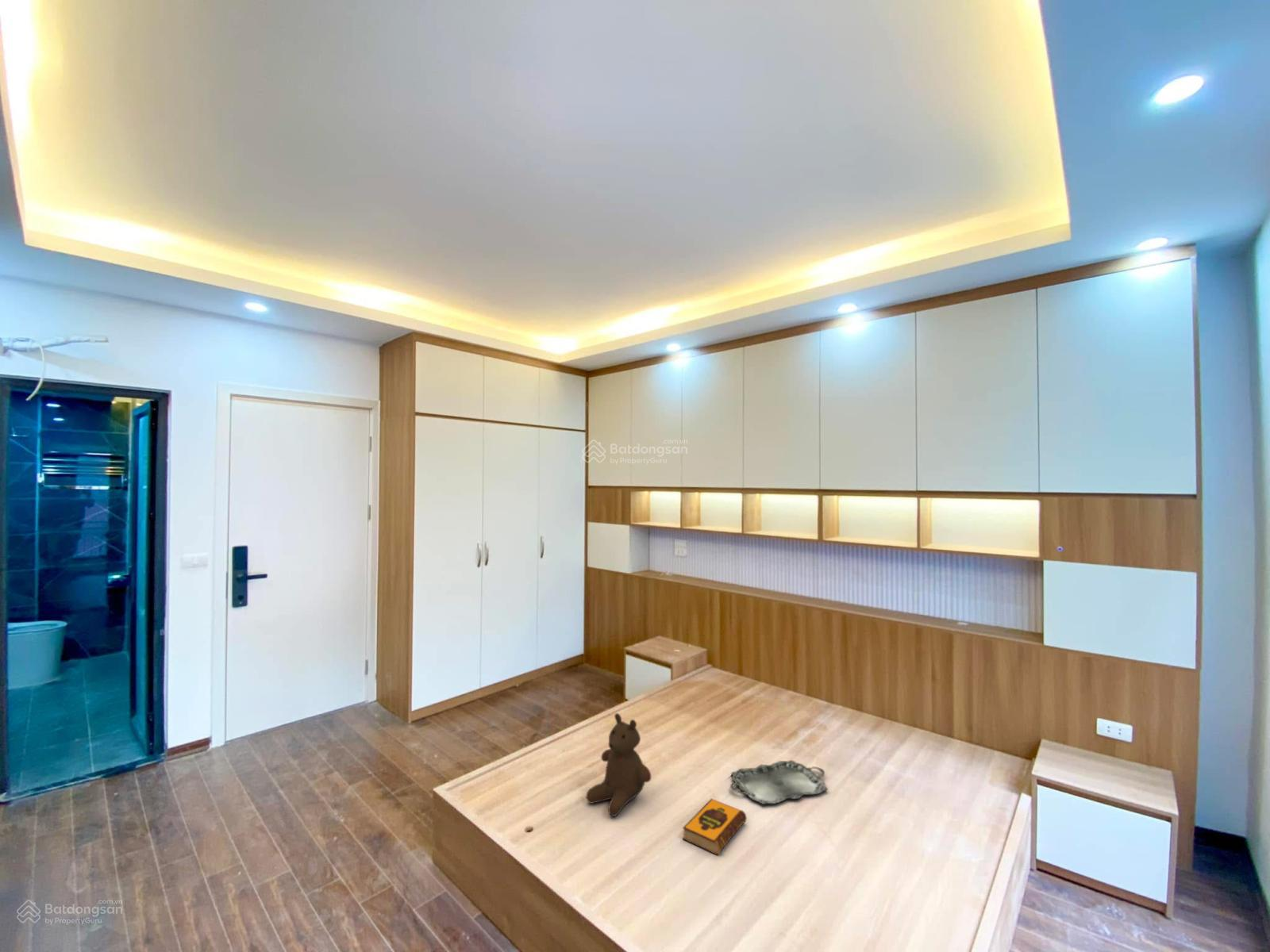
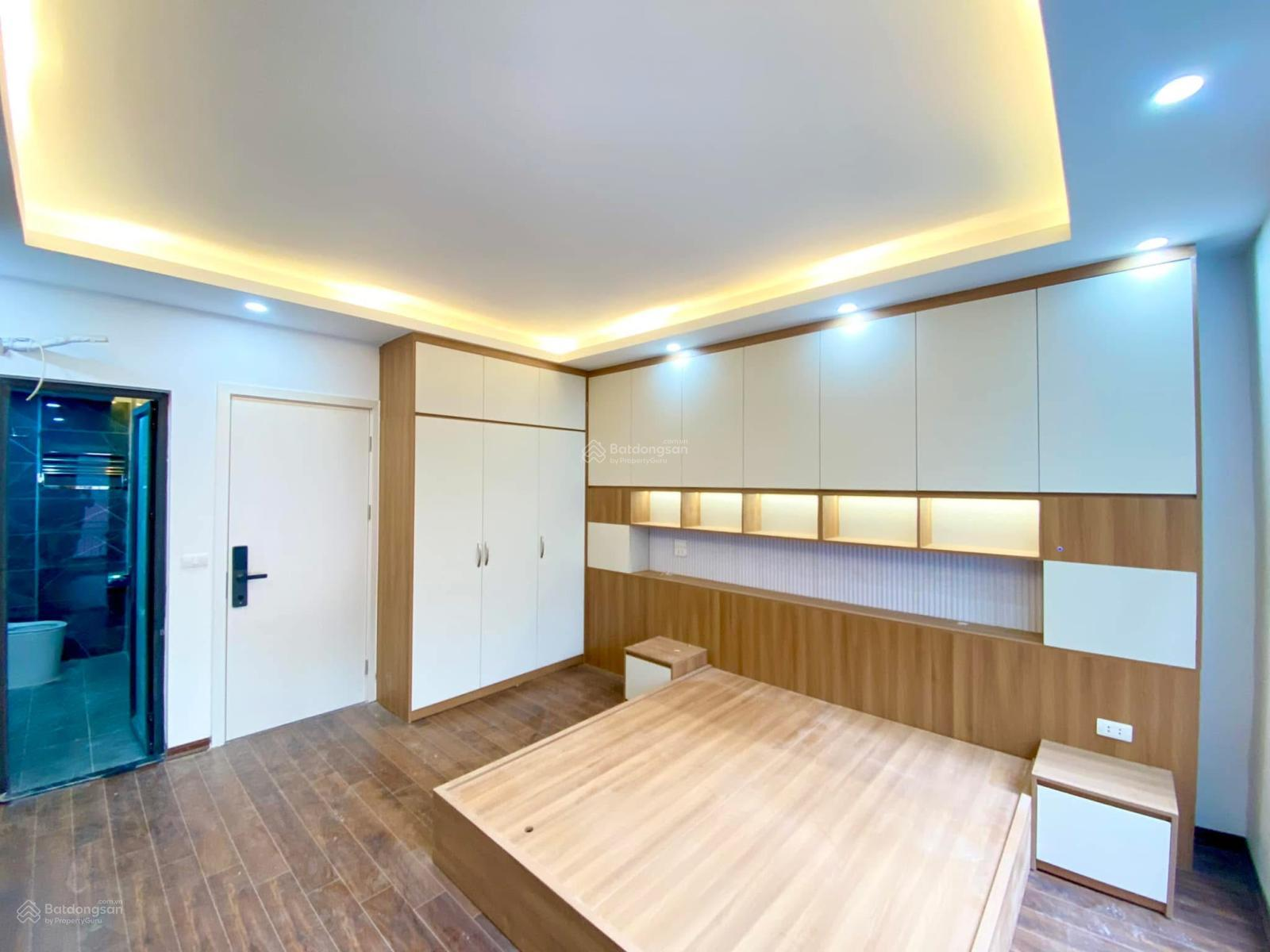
- serving tray (778, 781)
- hardback book (715, 825)
- teddy bear (617, 760)
